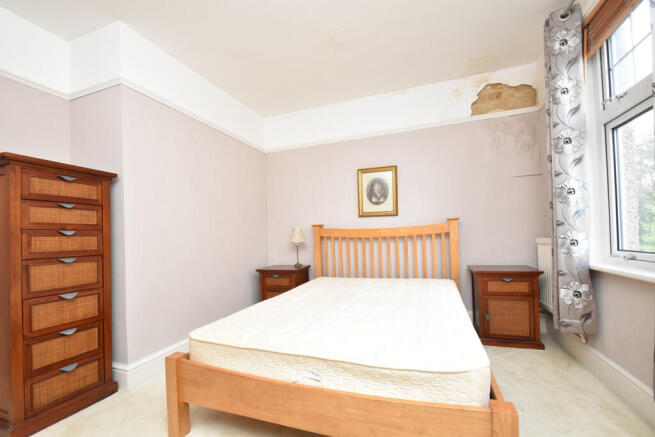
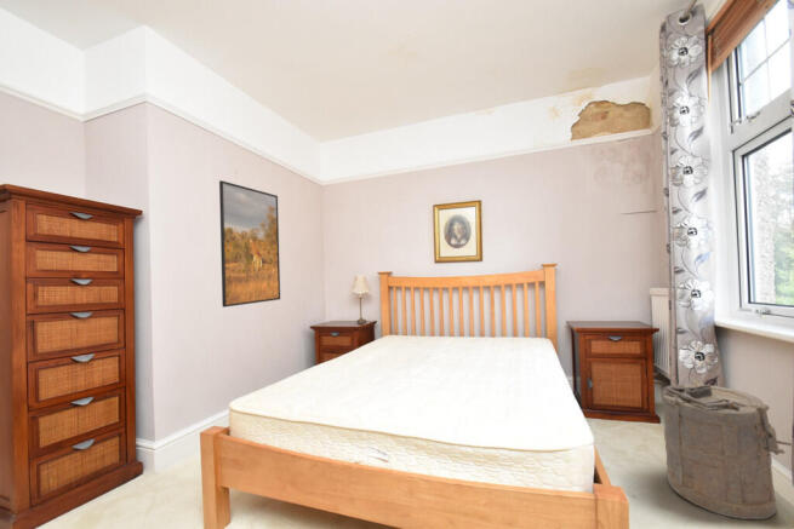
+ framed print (252, 246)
+ laundry hamper (714, 437)
